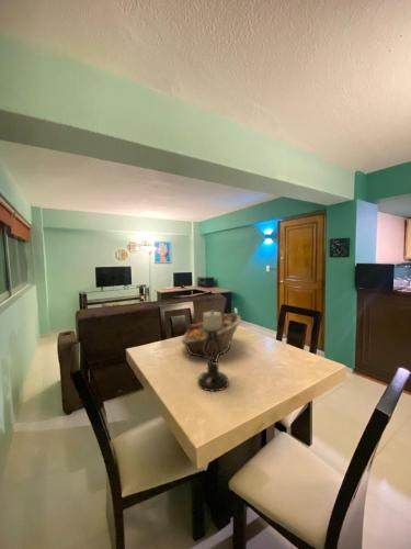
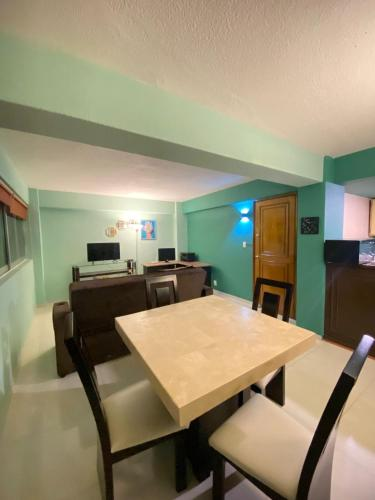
- fruit basket (206, 332)
- candle holder (213, 347)
